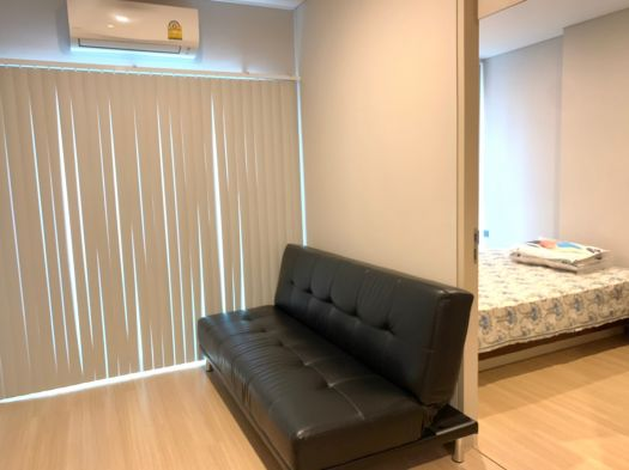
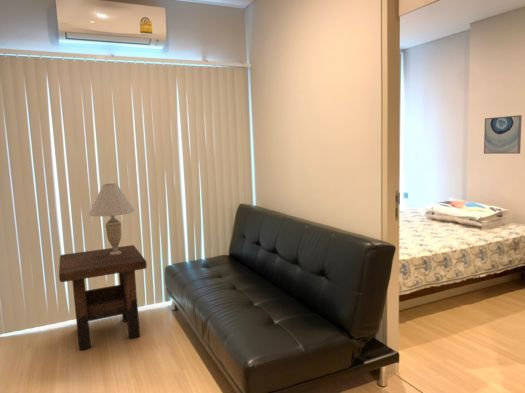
+ table lamp (112, 218)
+ side table (104, 295)
+ wall art (501, 135)
